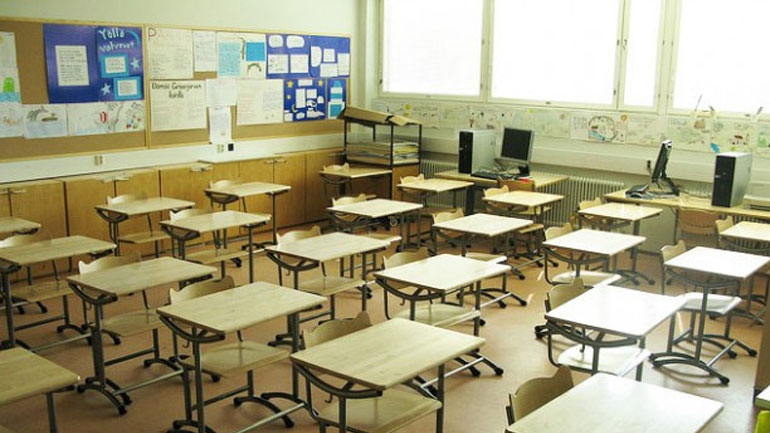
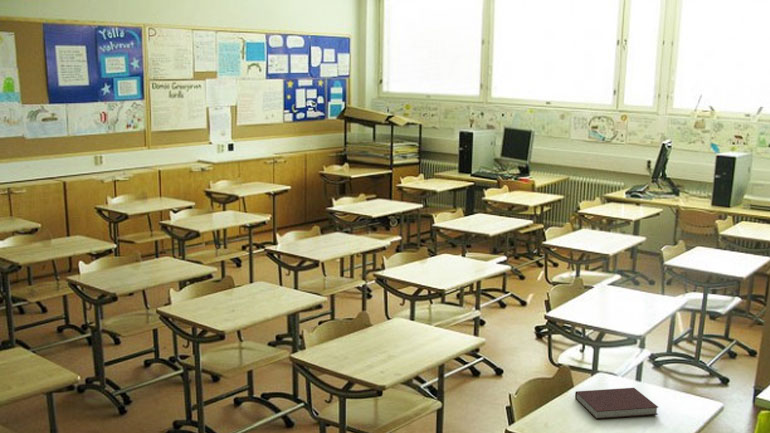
+ notebook (615, 402)
